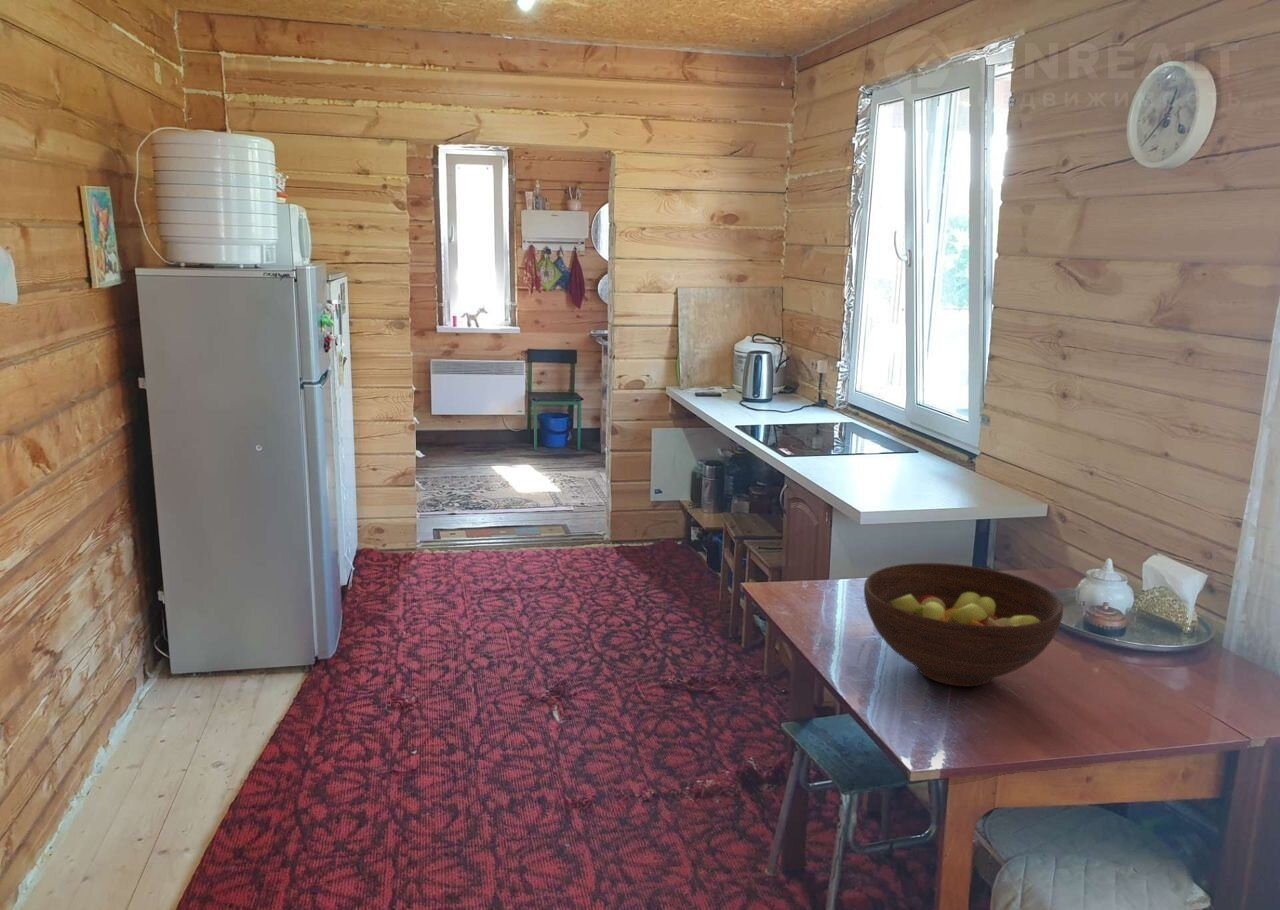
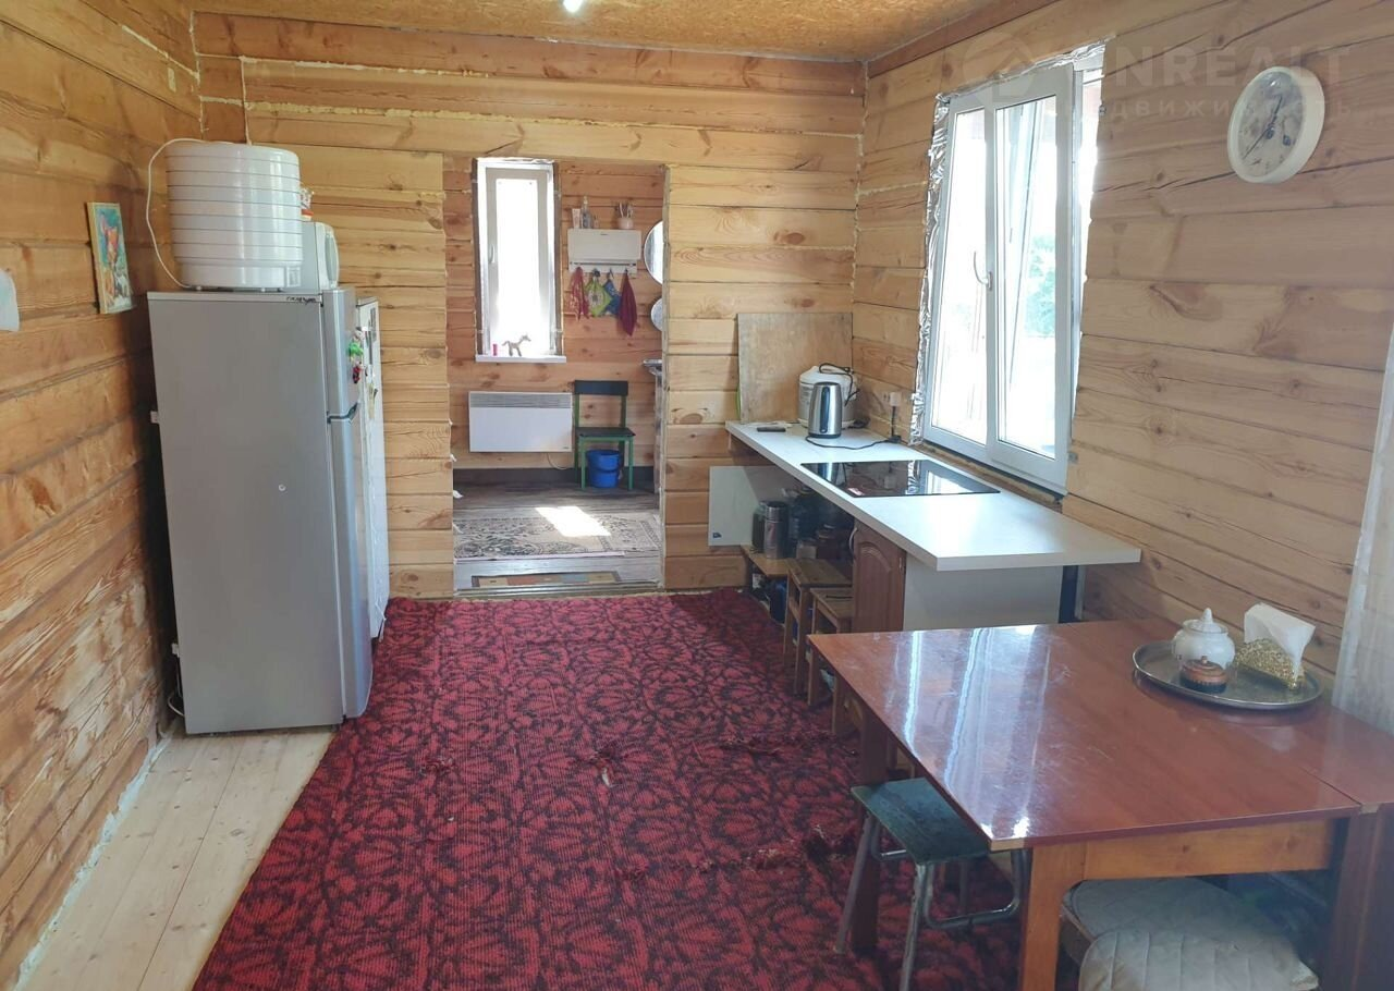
- fruit bowl (957, 632)
